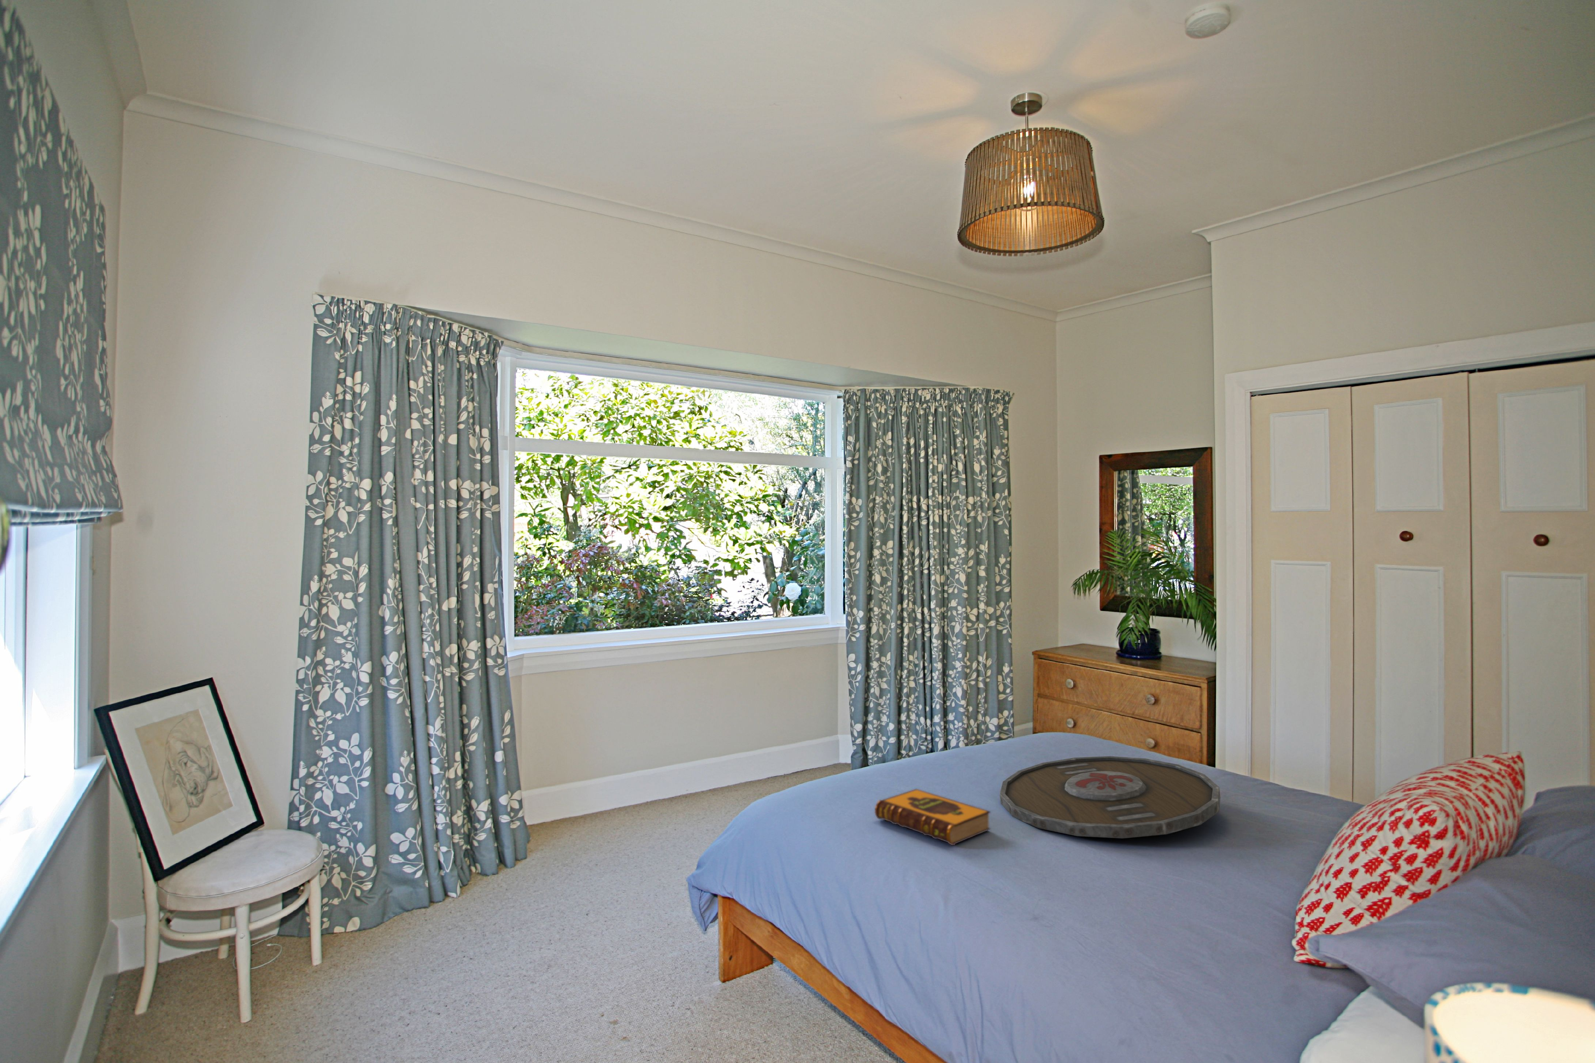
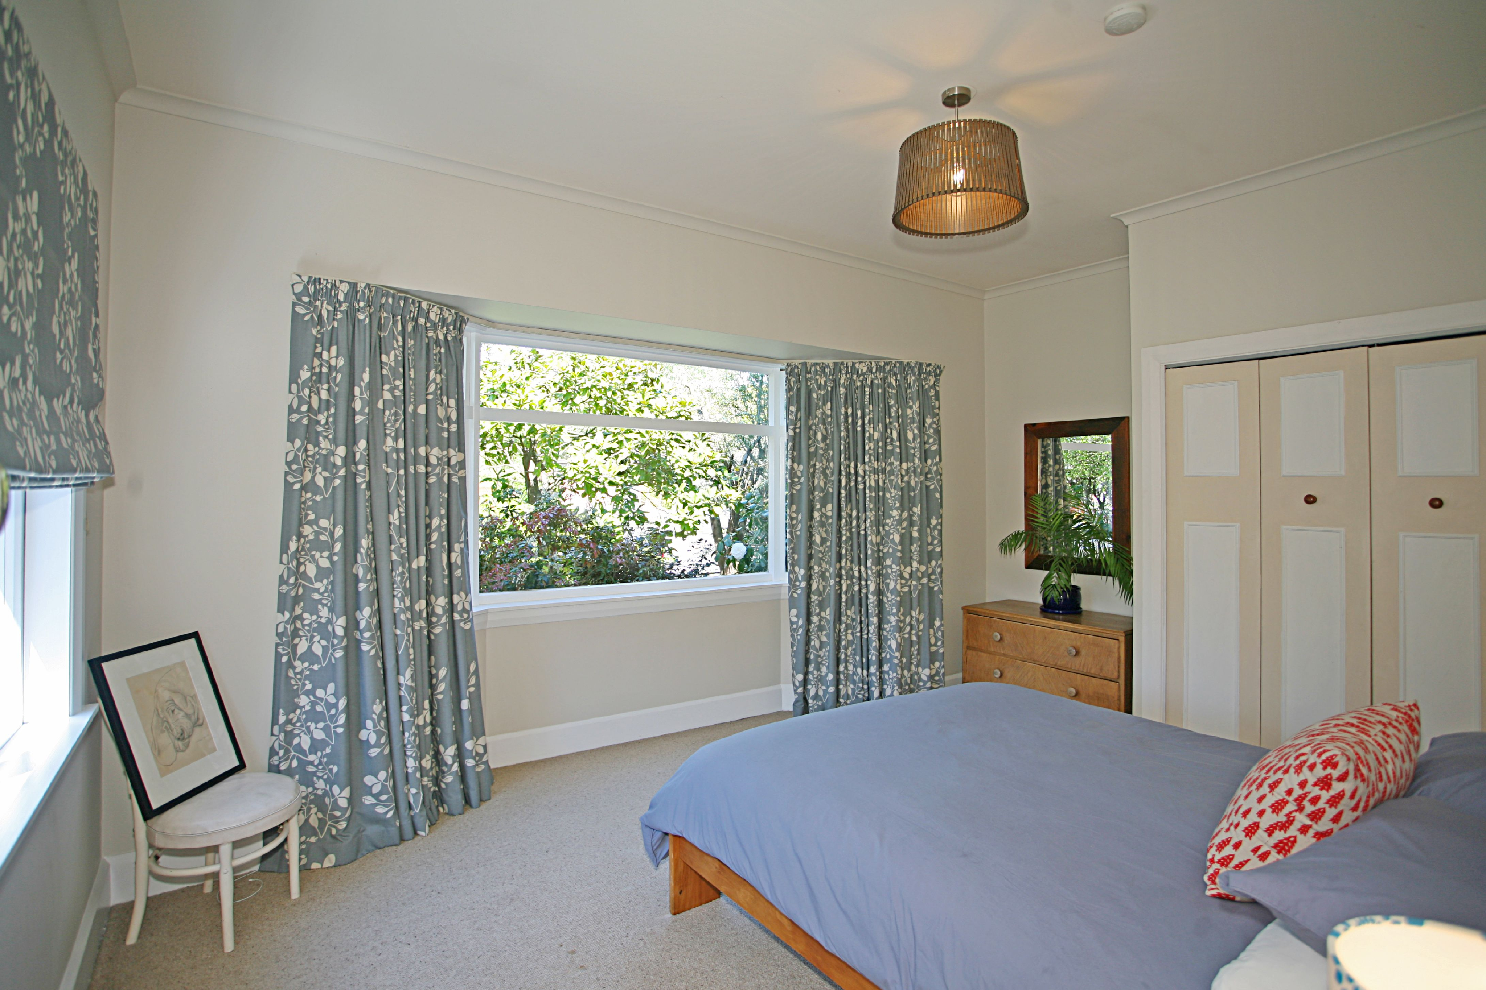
- hardback book (932, 816)
- serving tray (1106, 793)
